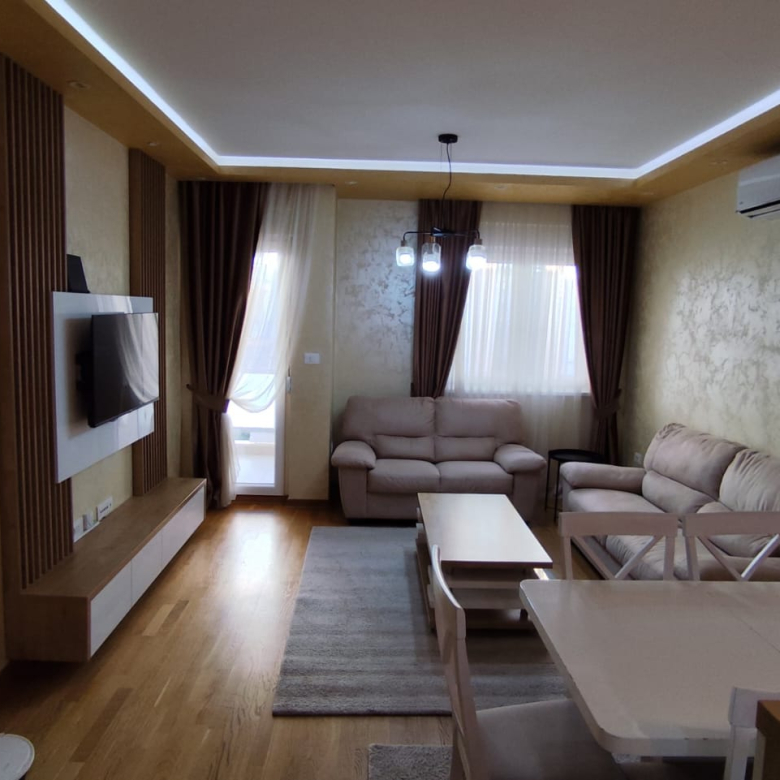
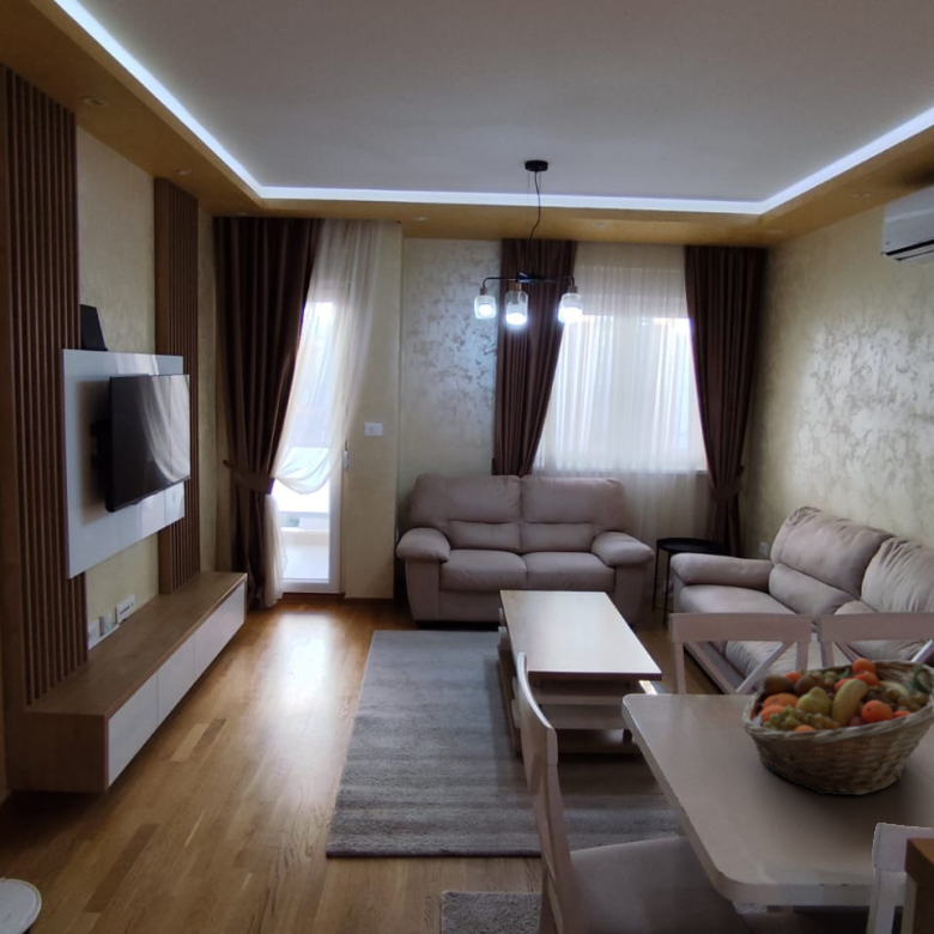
+ fruit basket (841, 714)
